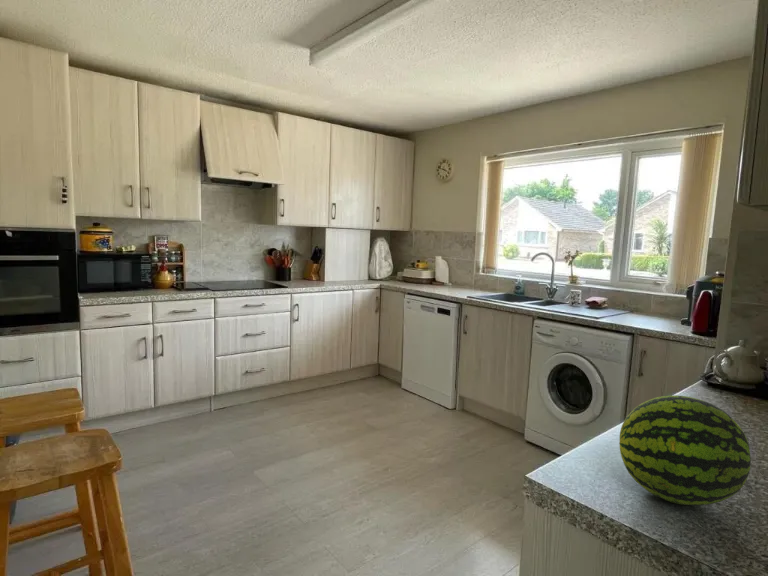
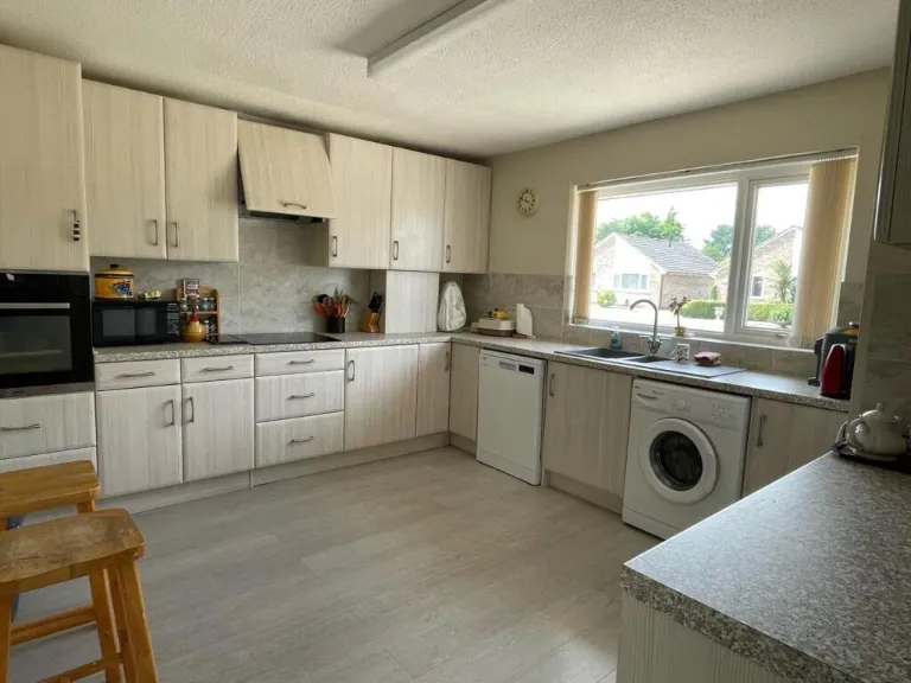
- fruit (683, 449)
